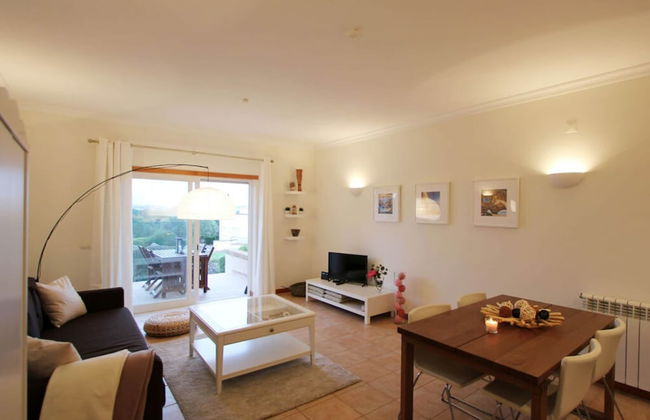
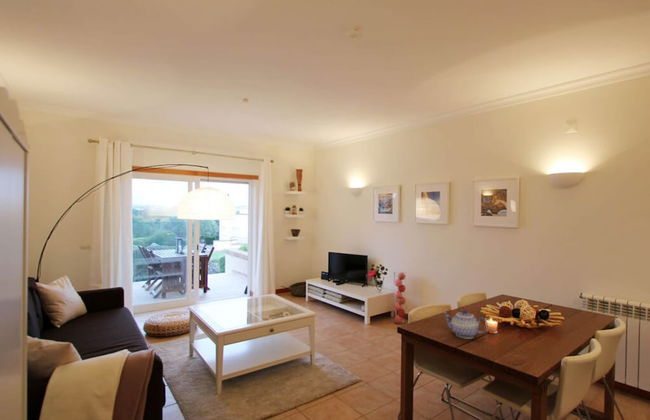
+ teapot (464, 322)
